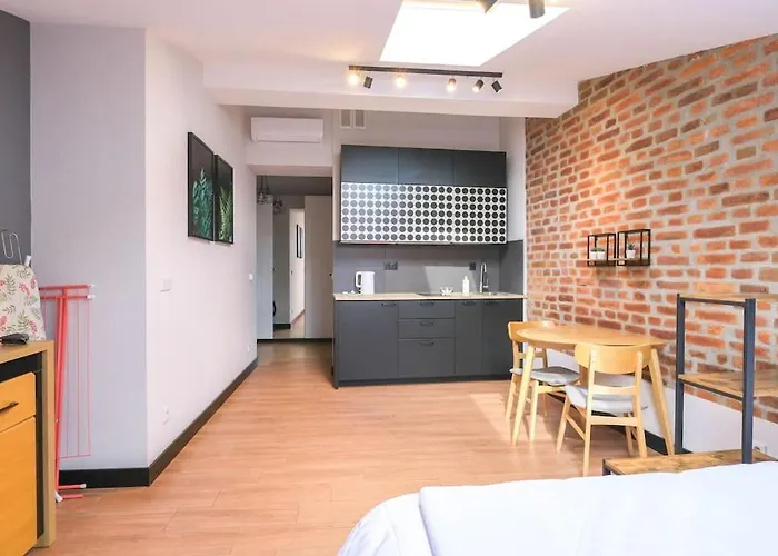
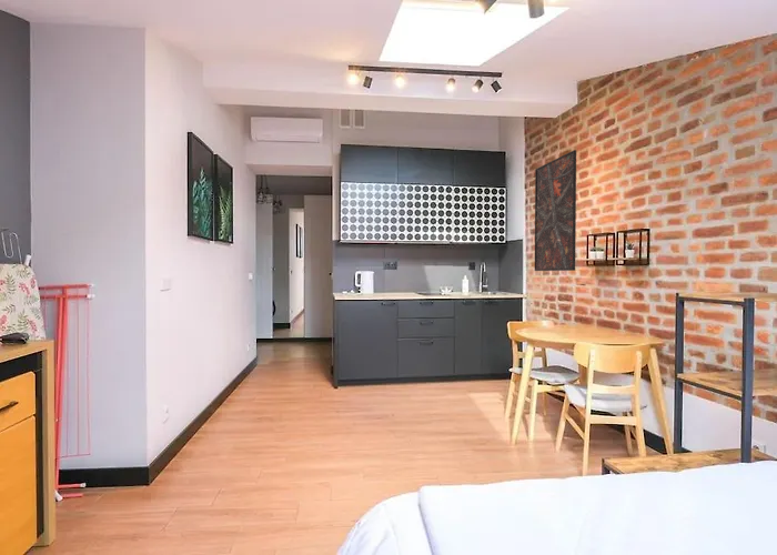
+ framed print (553, 215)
